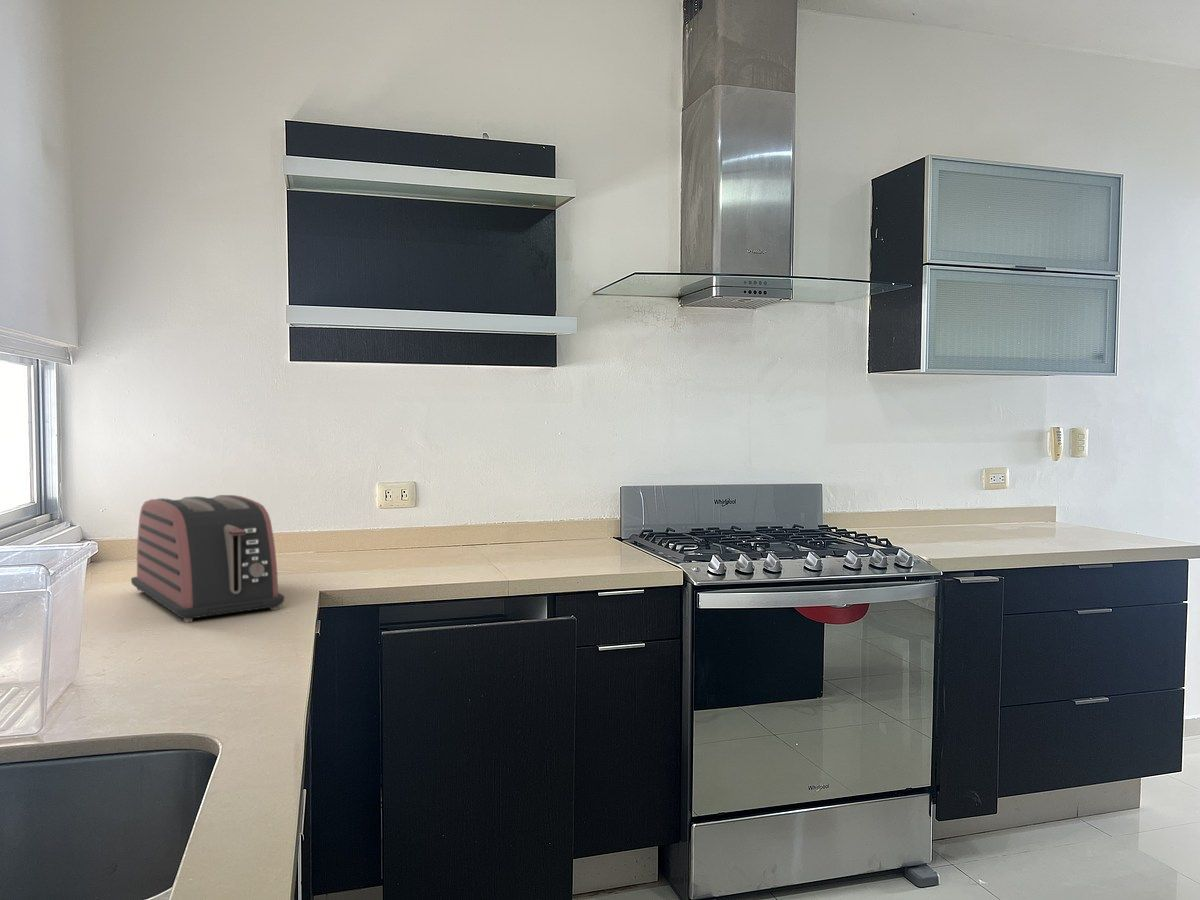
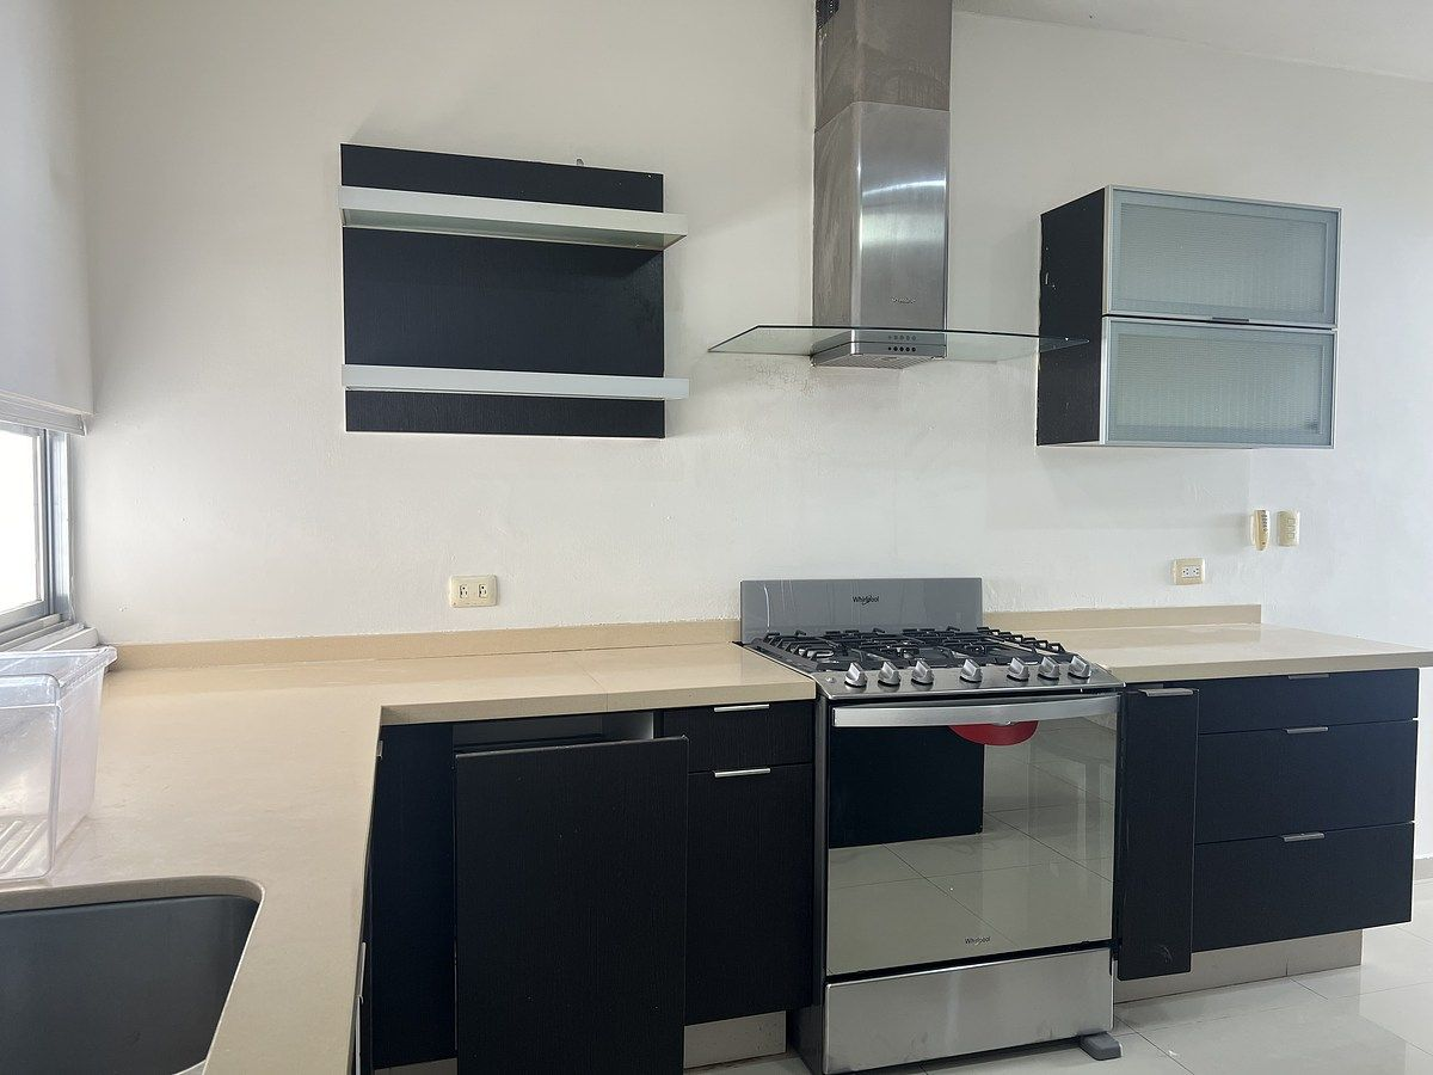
- toaster (205, 549)
